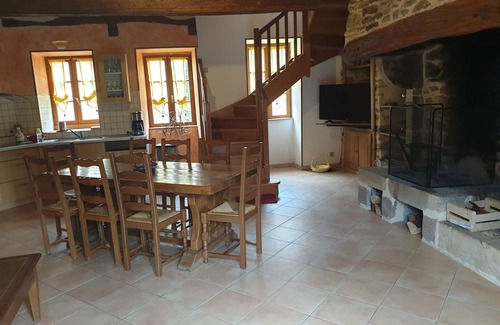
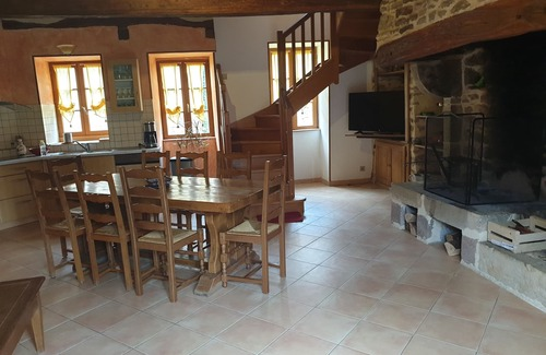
- basket (319, 165)
